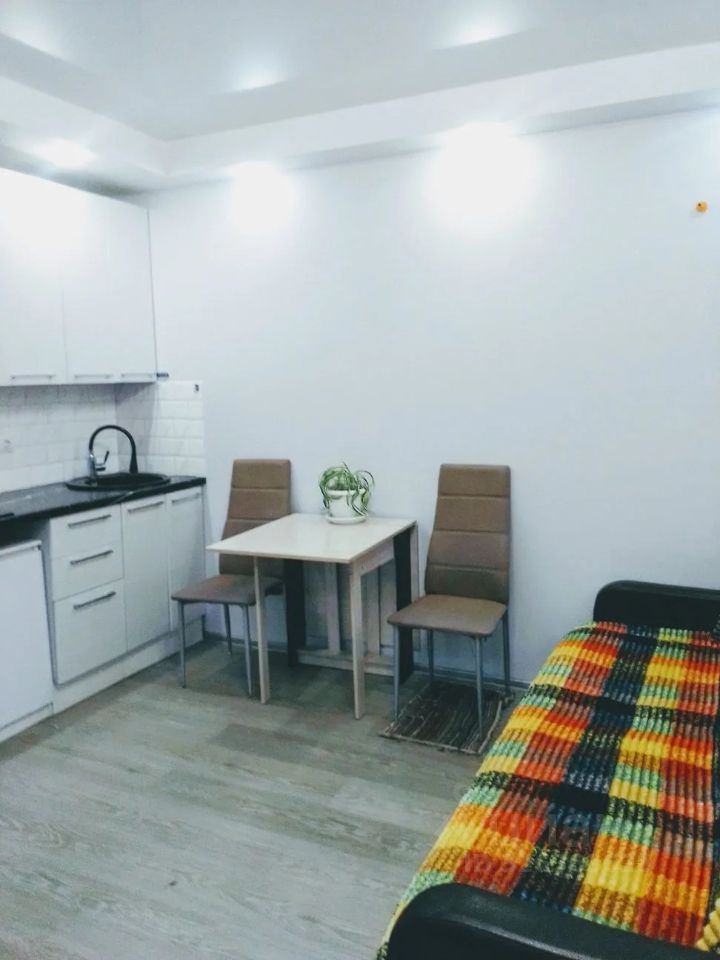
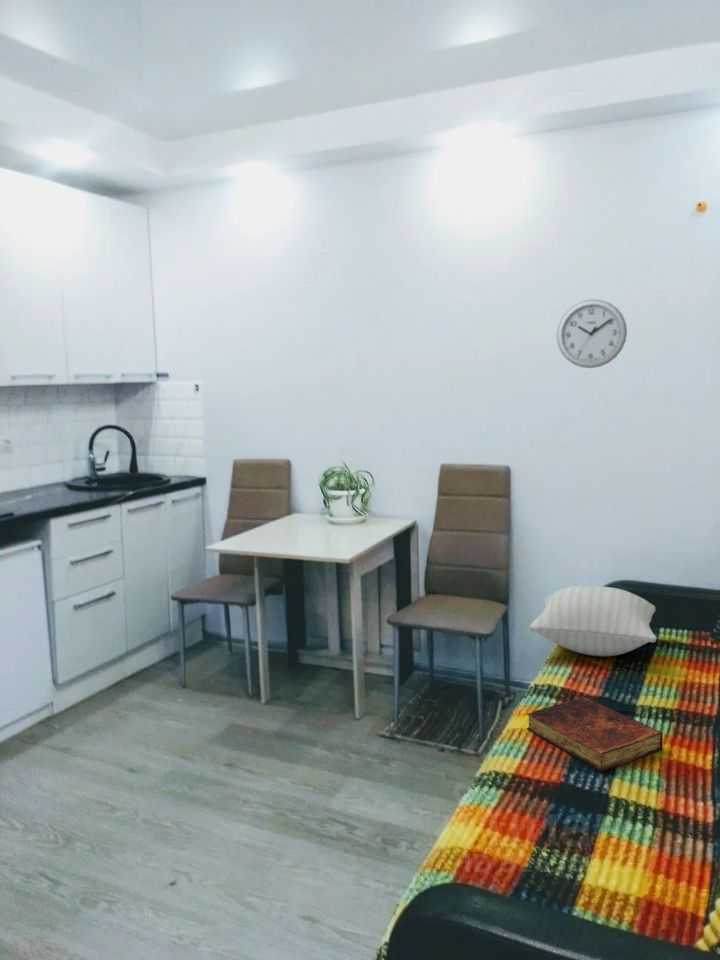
+ book (592, 730)
+ wall clock (590, 333)
+ pillow (594, 618)
